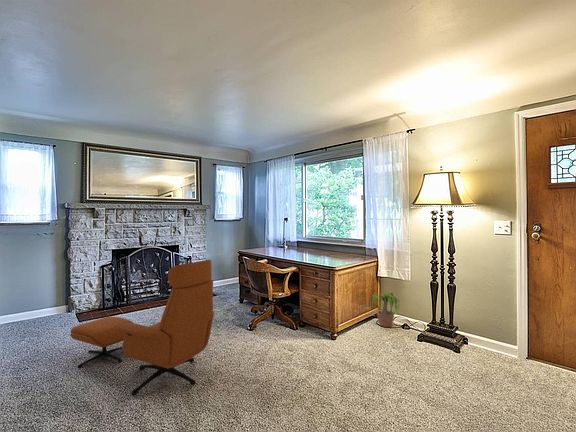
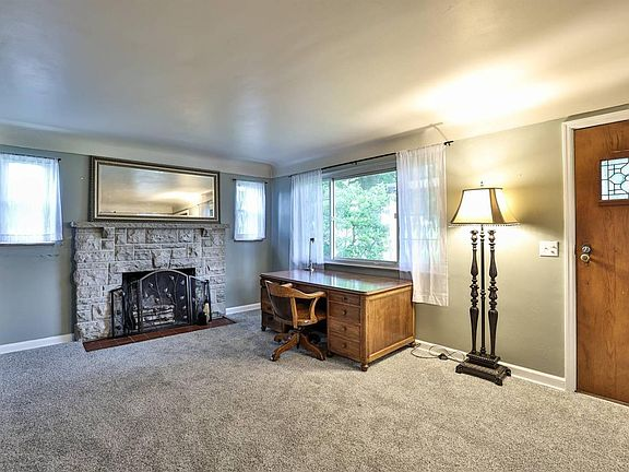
- potted plant (387, 310)
- armchair (133, 322)
